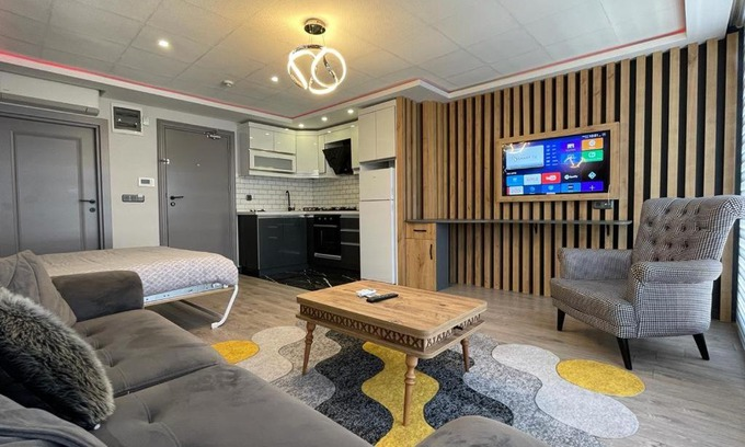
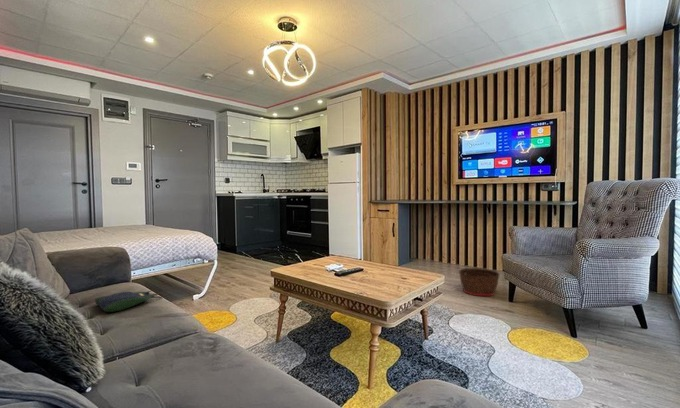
+ handbag (133, 297)
+ basket (478, 282)
